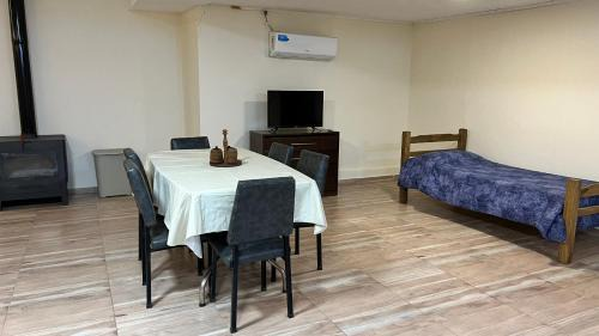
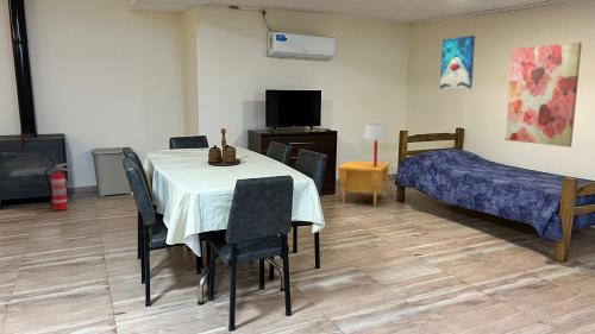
+ table lamp (375, 145)
+ wall art (539, 95)
+ nightstand (363, 182)
+ wall art (456, 63)
+ fire extinguisher (57, 187)
